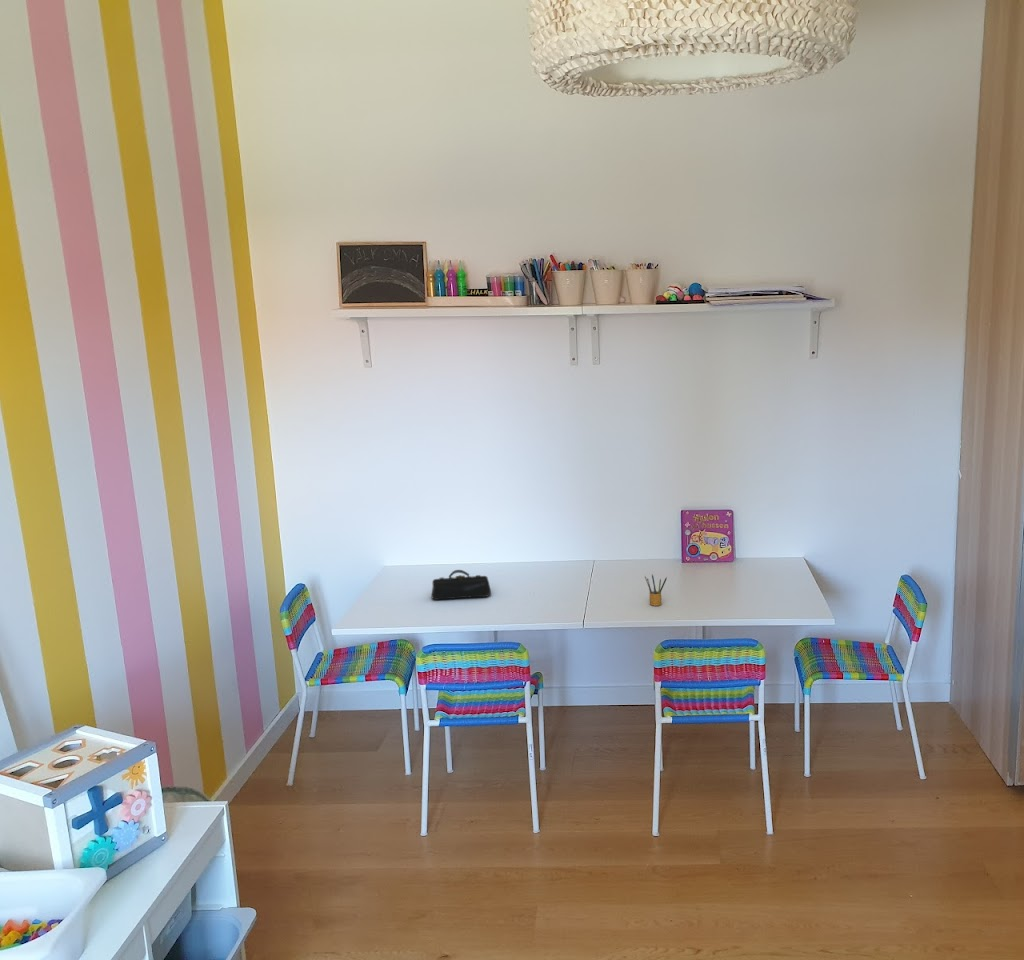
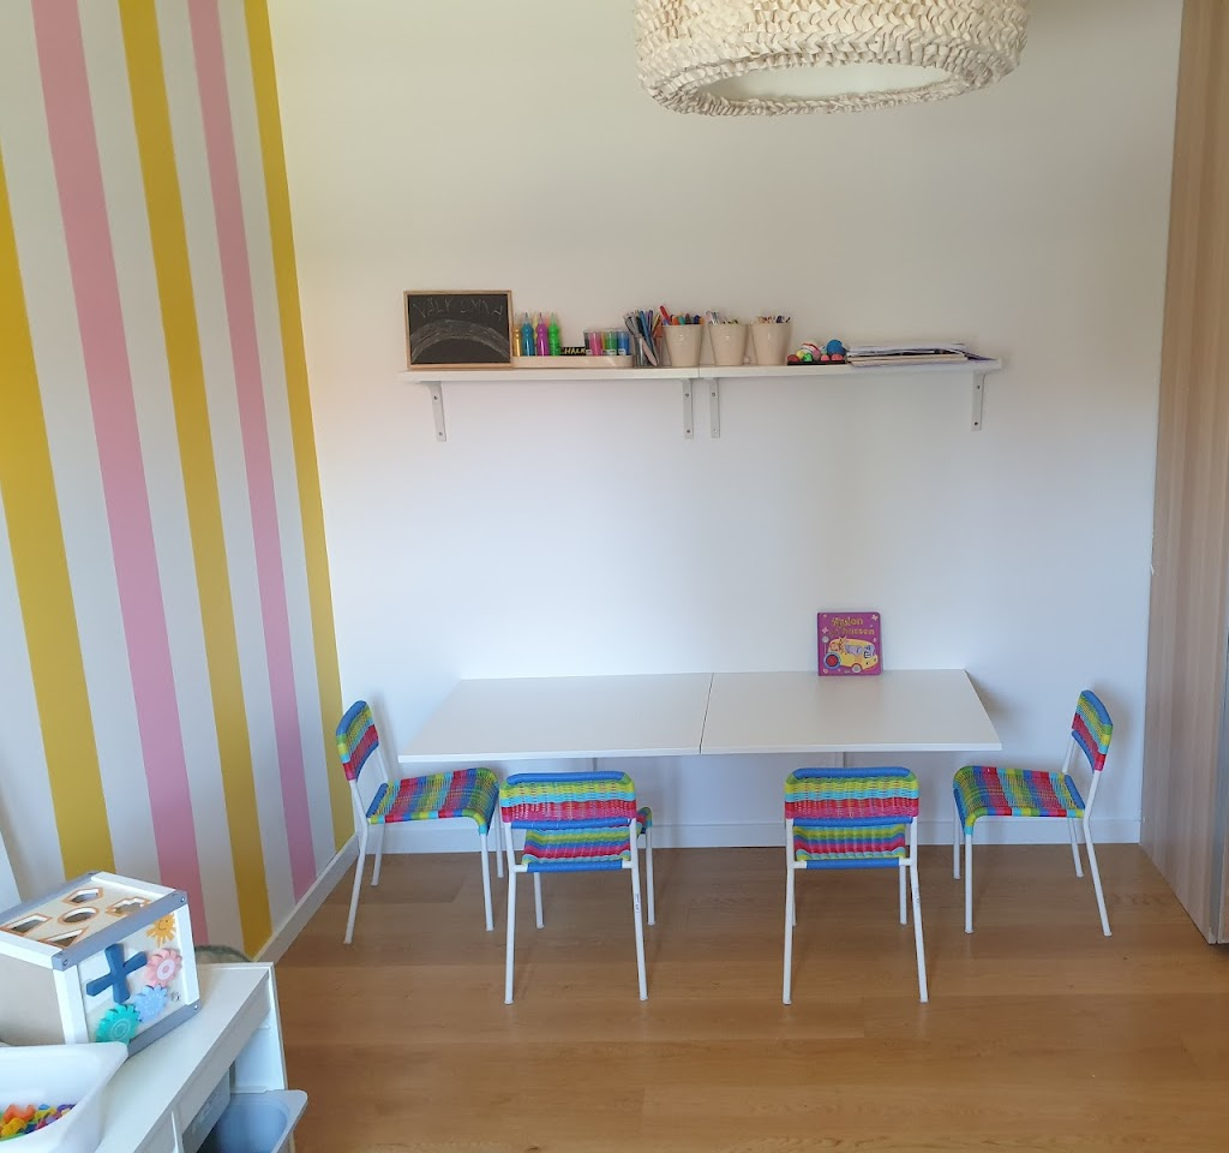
- pencil case (460, 582)
- pencil box (655, 589)
